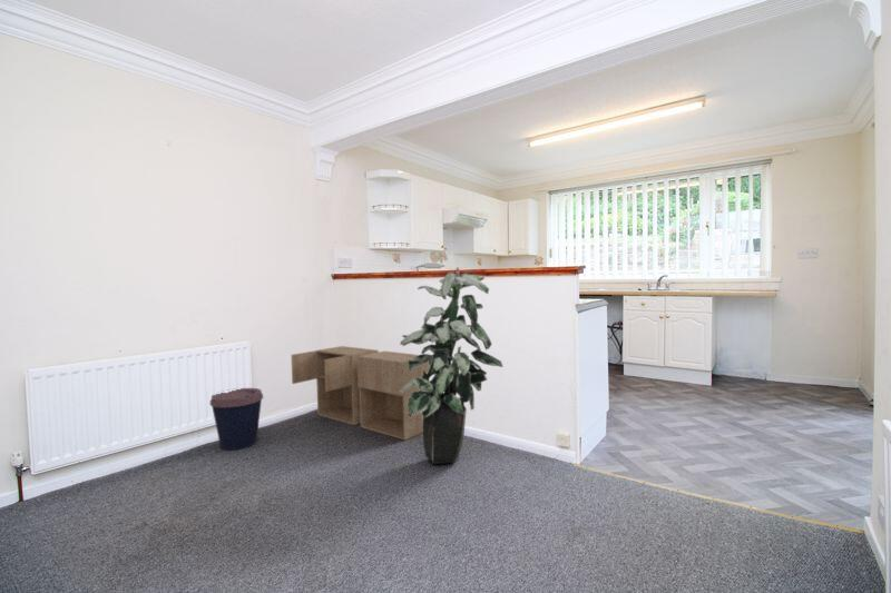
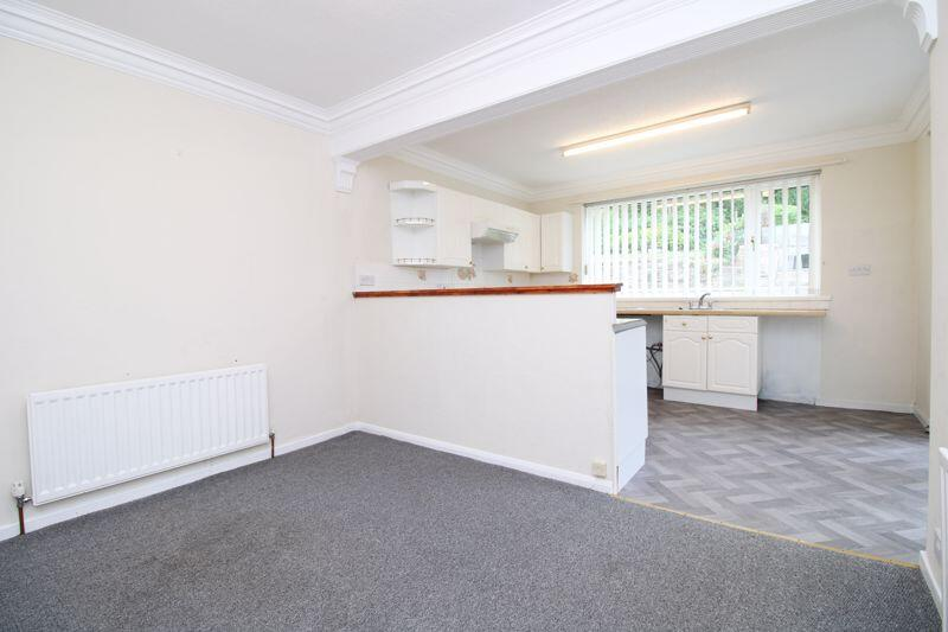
- indoor plant (444, 359)
- coffee cup (237, 418)
- storage cabinet (358, 389)
